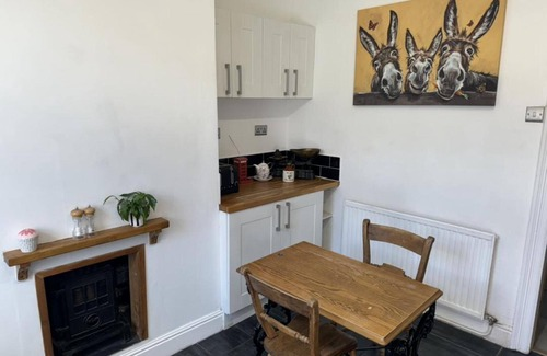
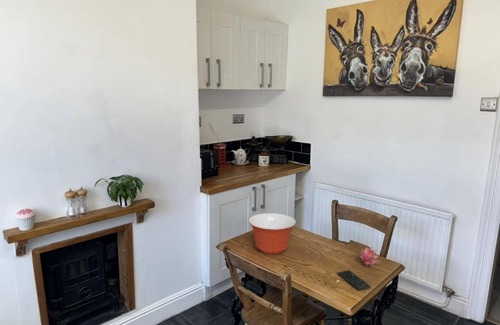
+ fruit (369, 254)
+ mixing bowl (271, 235)
+ smartphone (353, 279)
